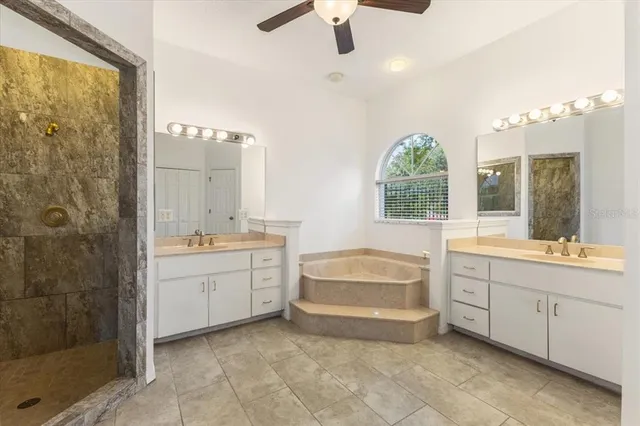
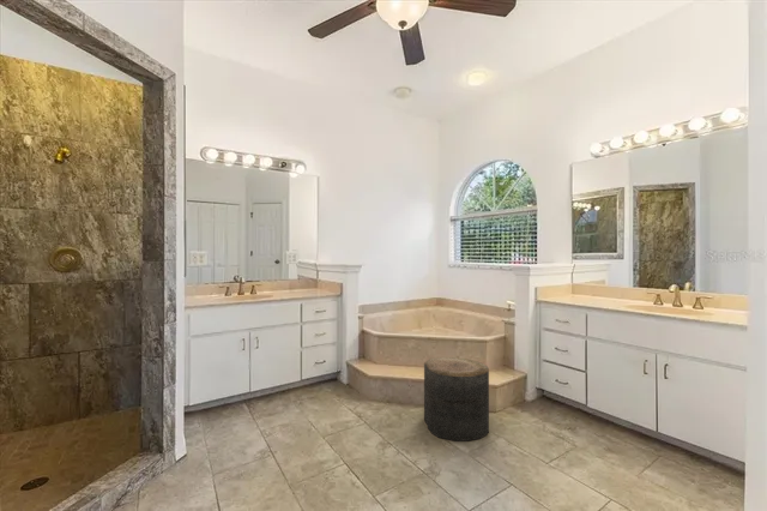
+ stool (455, 395)
